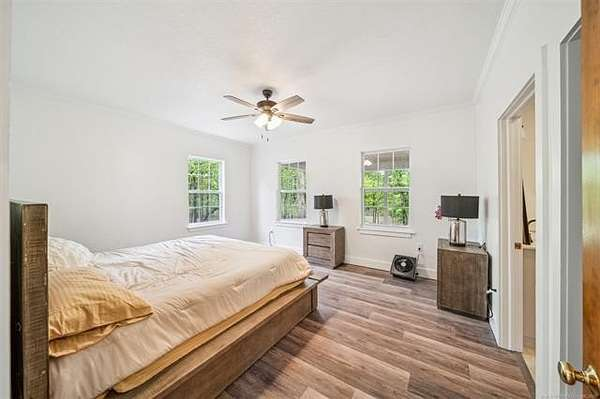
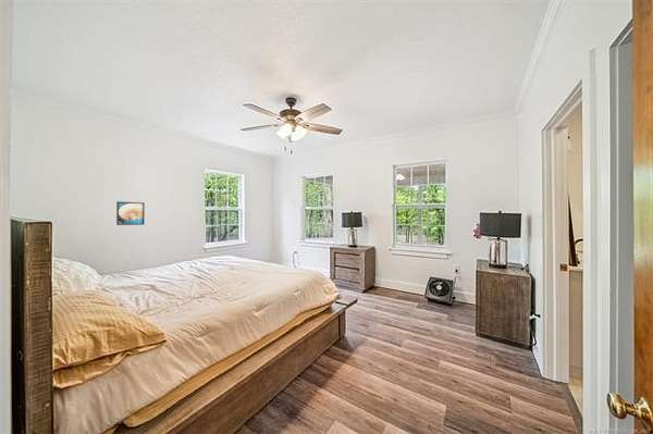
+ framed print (131, 213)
